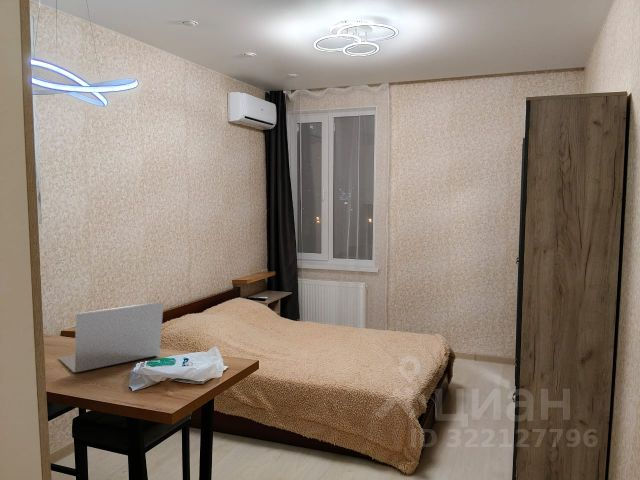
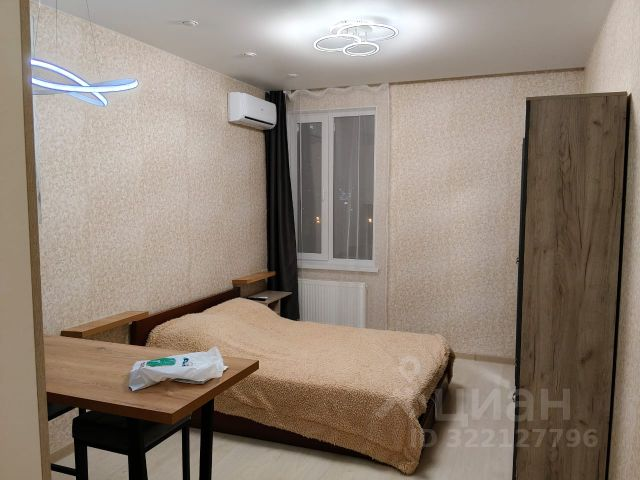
- laptop (110, 330)
